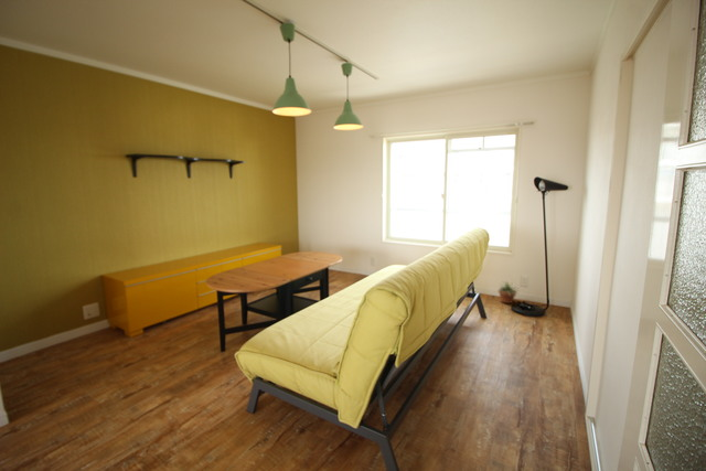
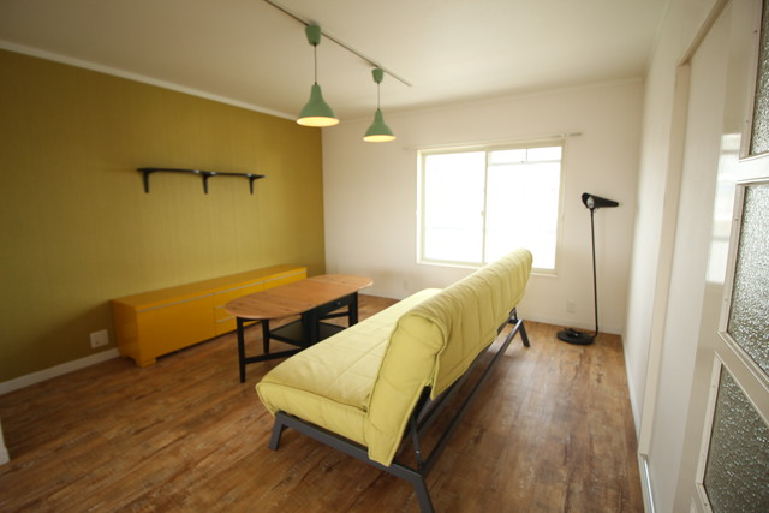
- potted plant (507, 291)
